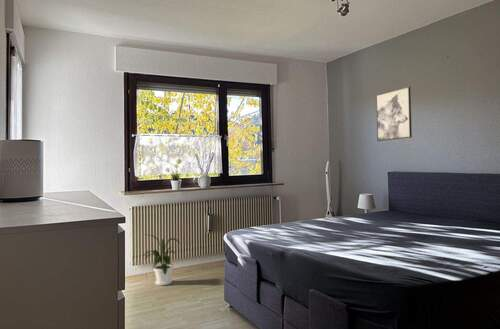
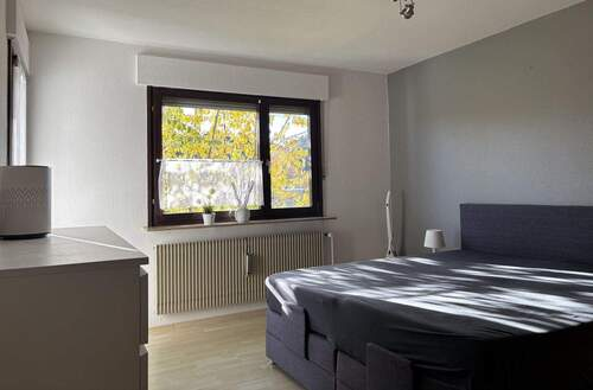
- house plant (161, 258)
- wall art (392, 115)
